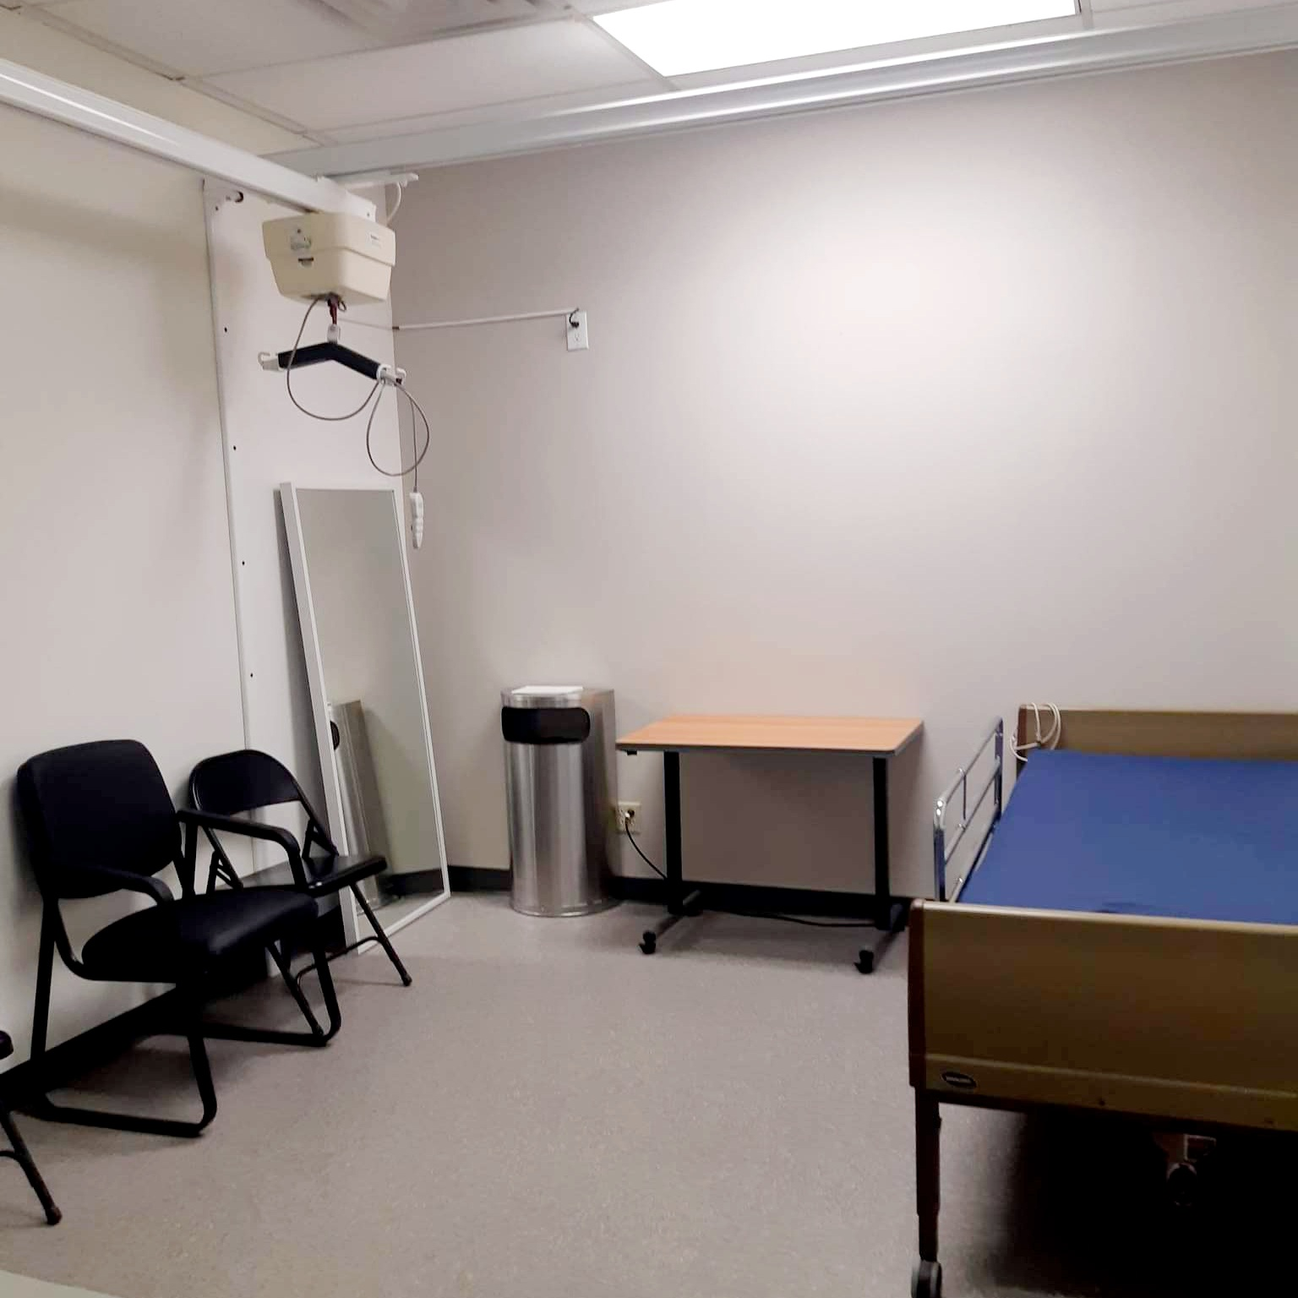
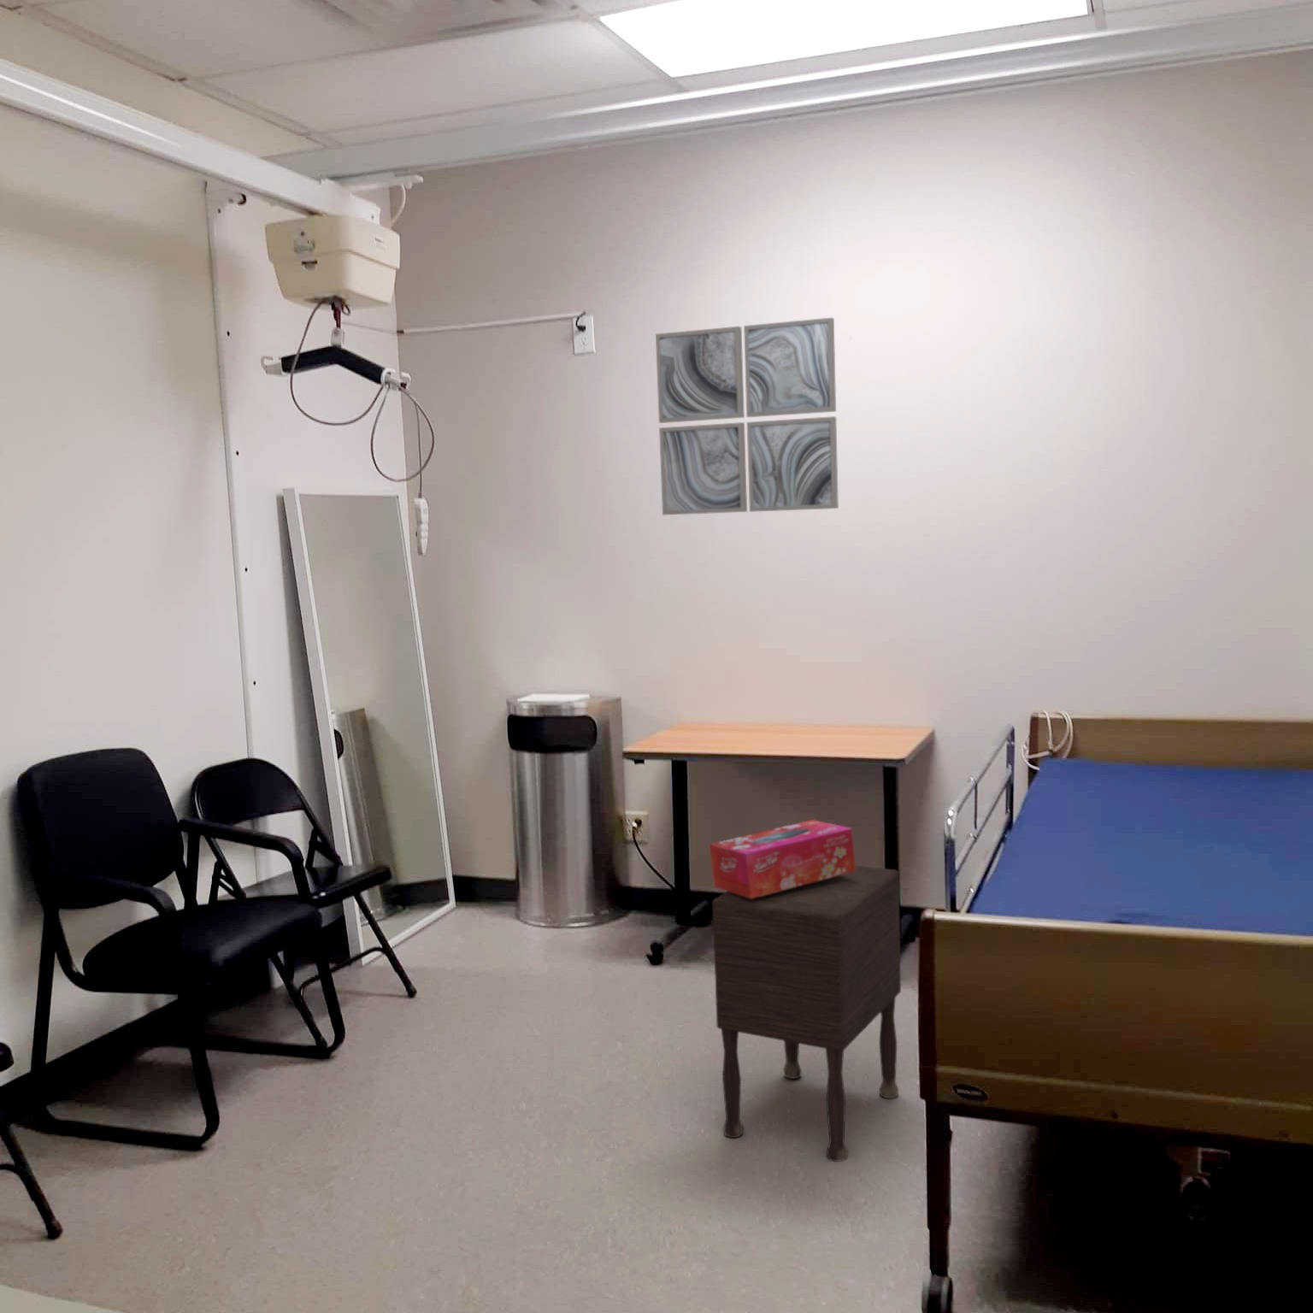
+ wall art (744, 417)
+ tissue box (784, 861)
+ nightstand (807, 999)
